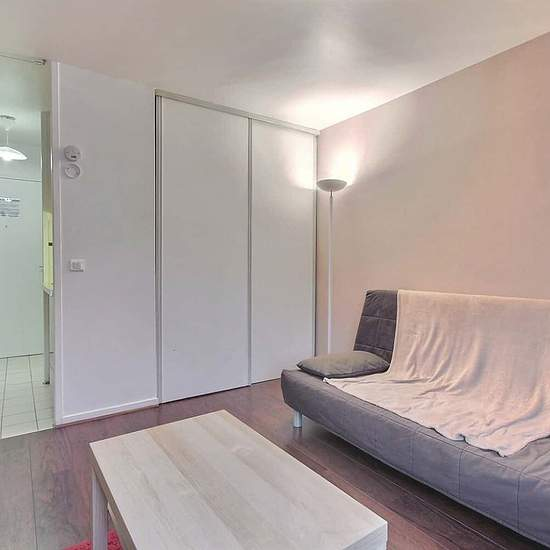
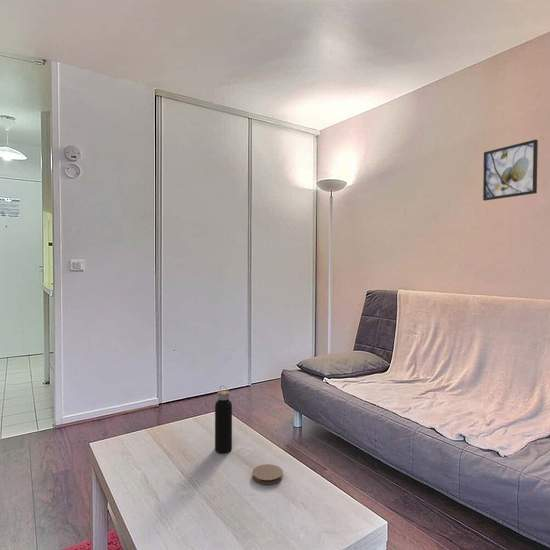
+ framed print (508, 171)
+ coaster (267, 473)
+ water bottle (223, 417)
